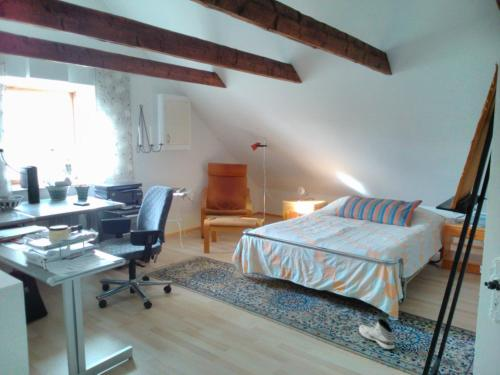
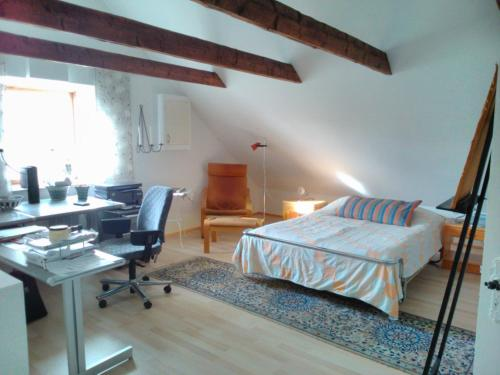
- sneaker (376, 327)
